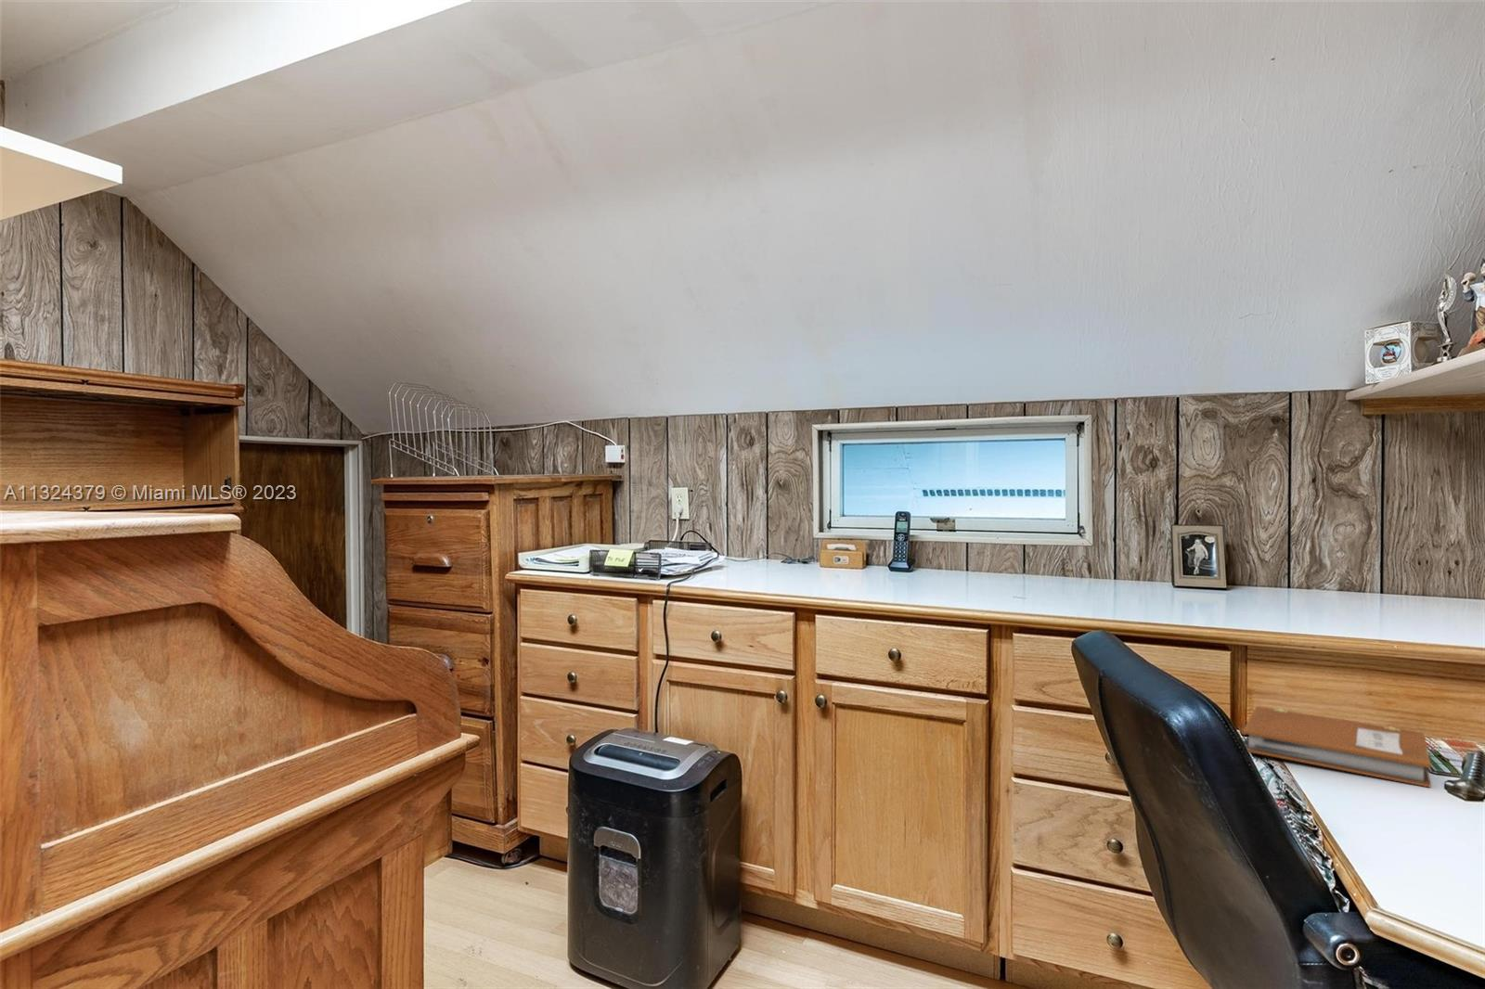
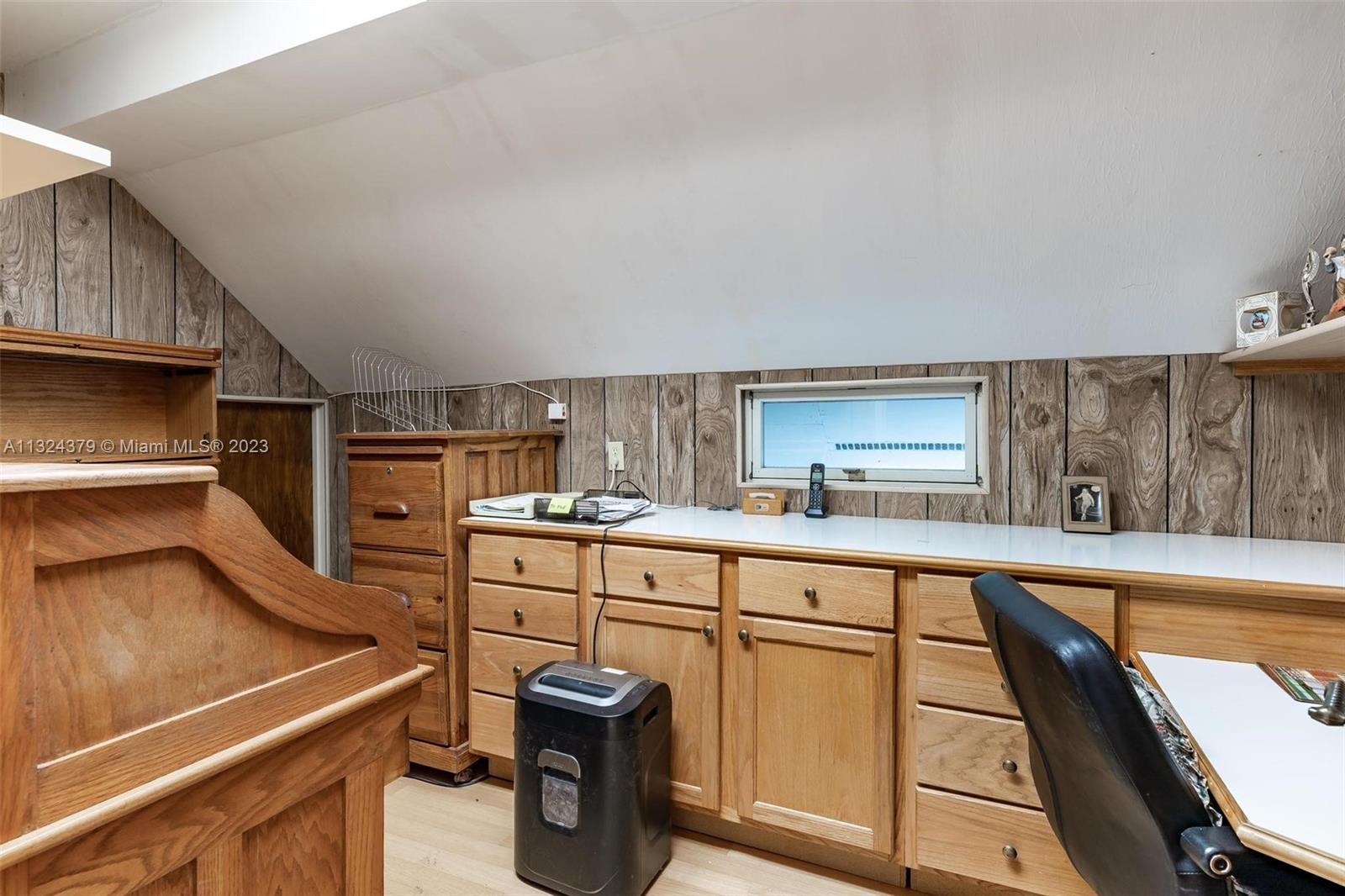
- notebook (1337, 742)
